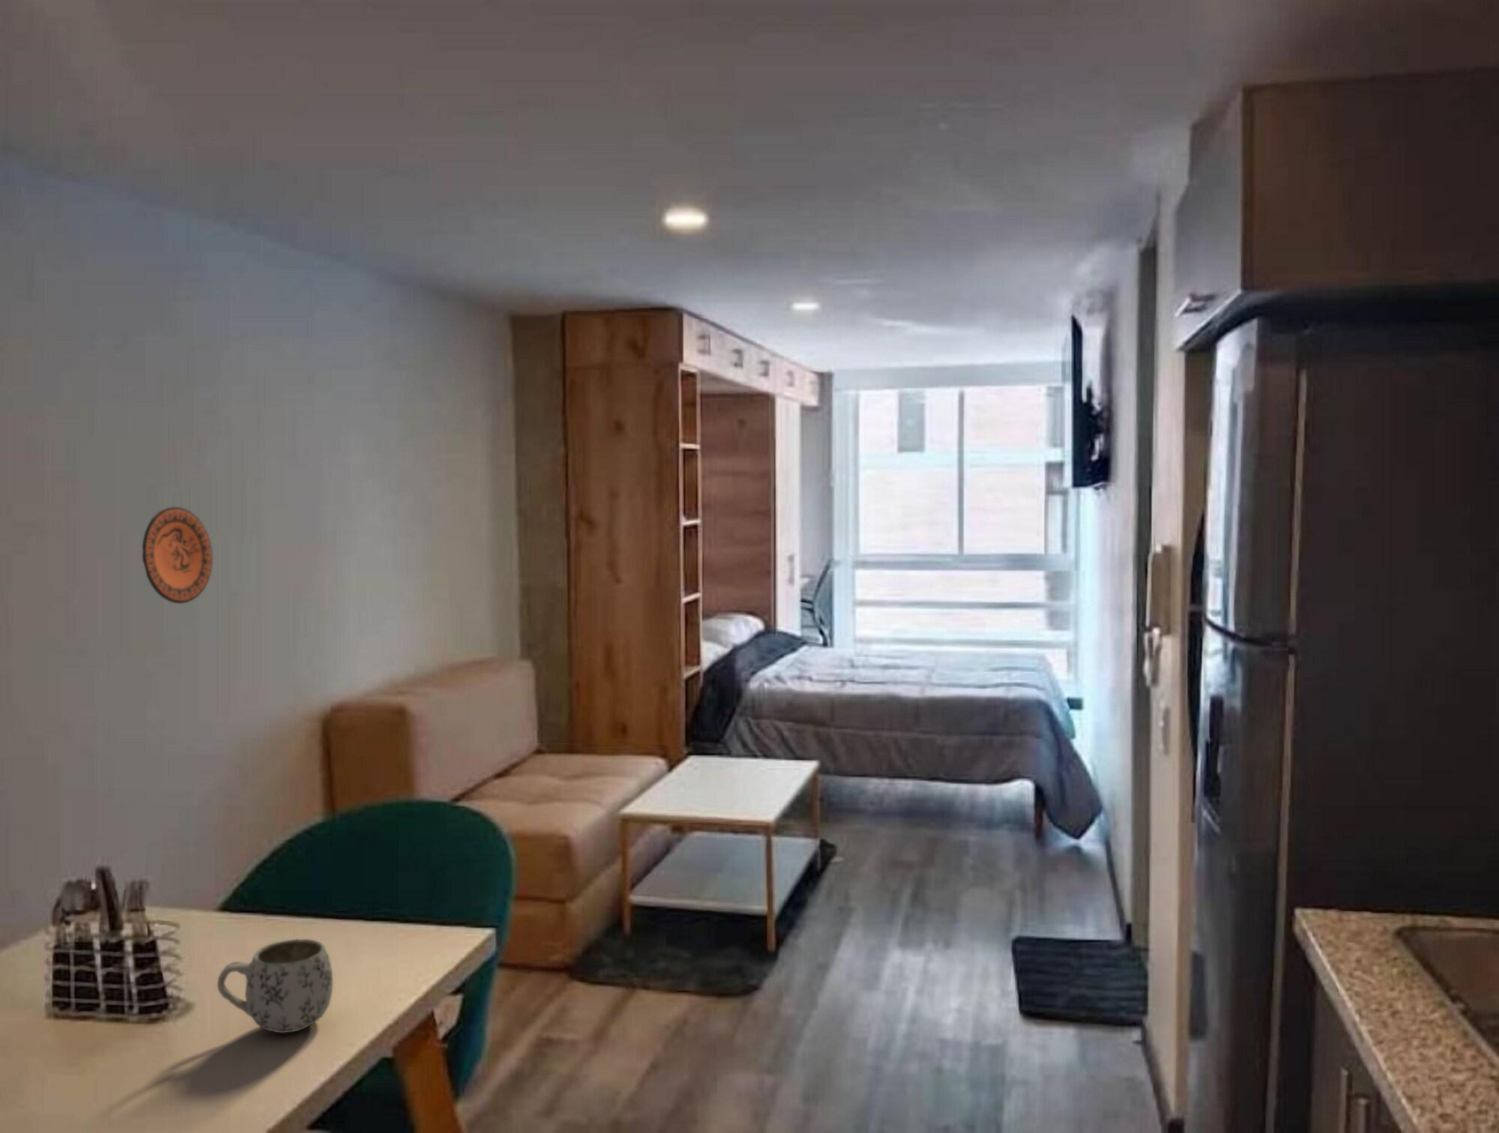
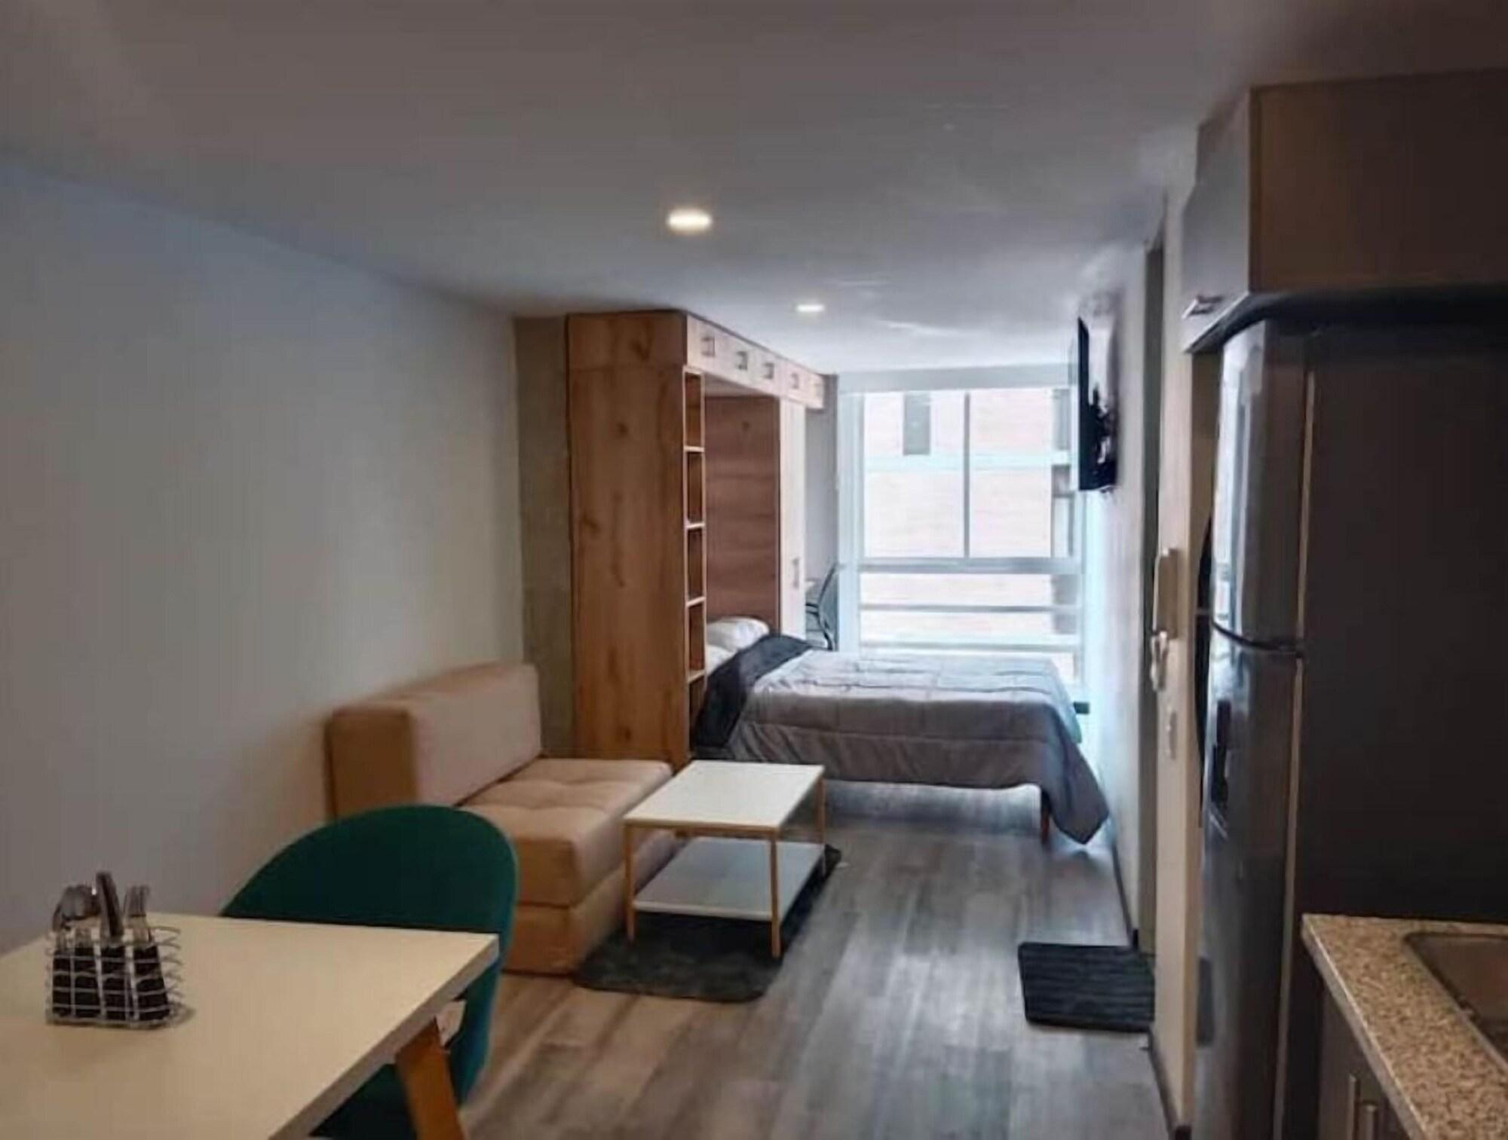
- mug (275, 989)
- decorative plate (177, 555)
